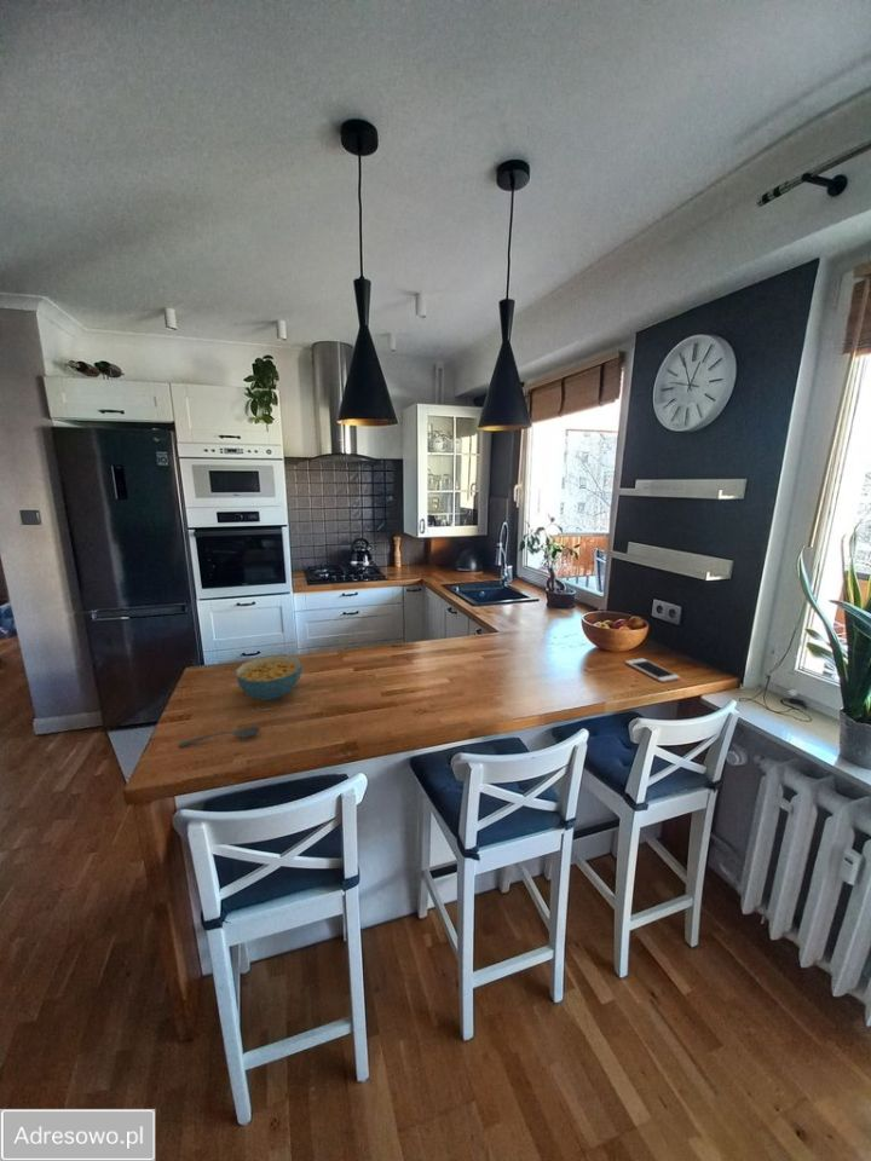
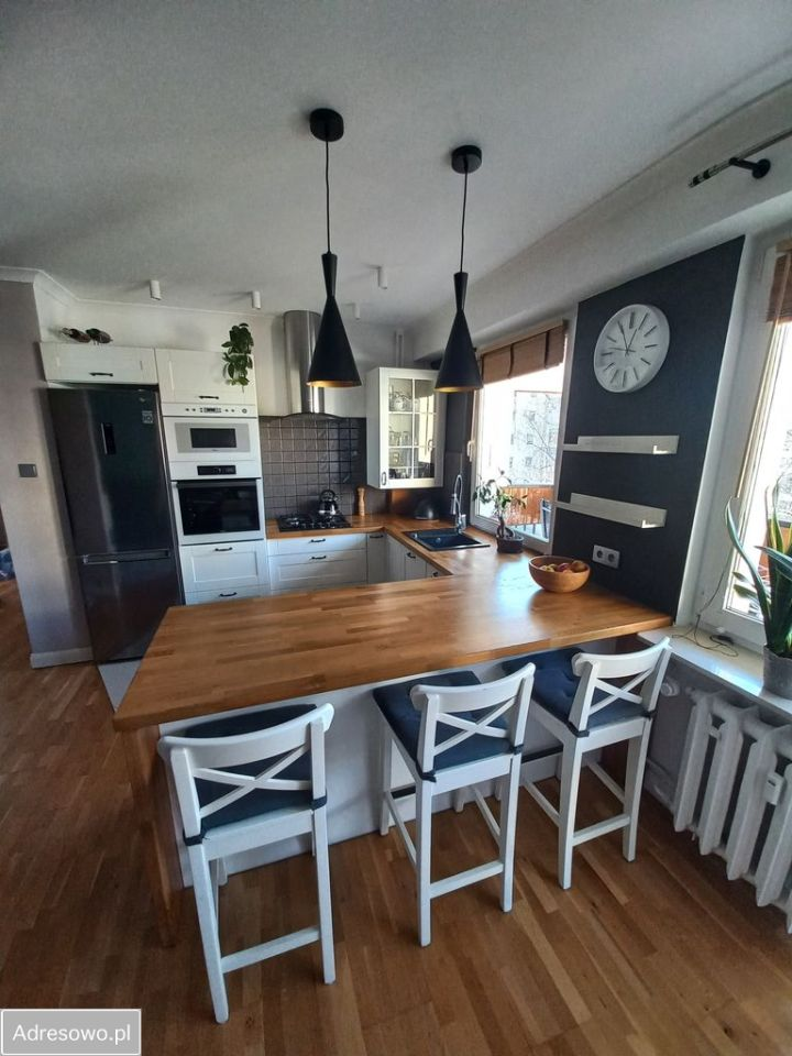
- cell phone (651, 669)
- soupspoon (219, 734)
- cereal bowl (270, 681)
